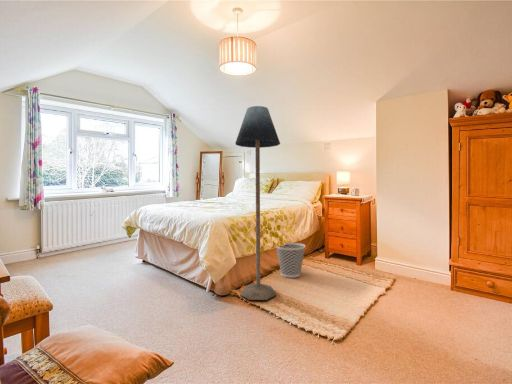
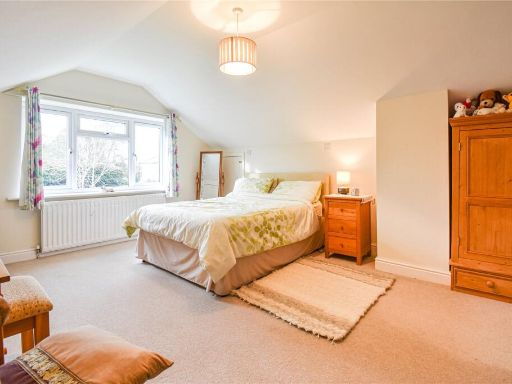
- floor lamp (257, 201)
- wastebasket (290, 259)
